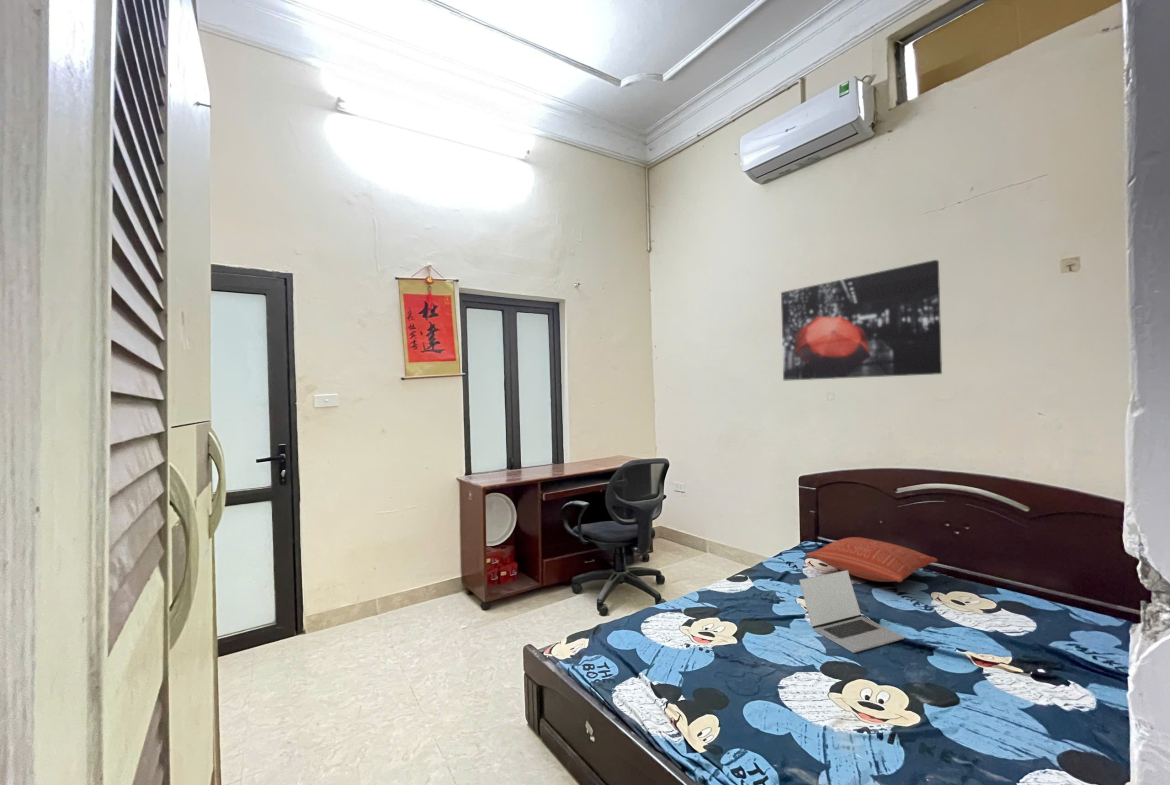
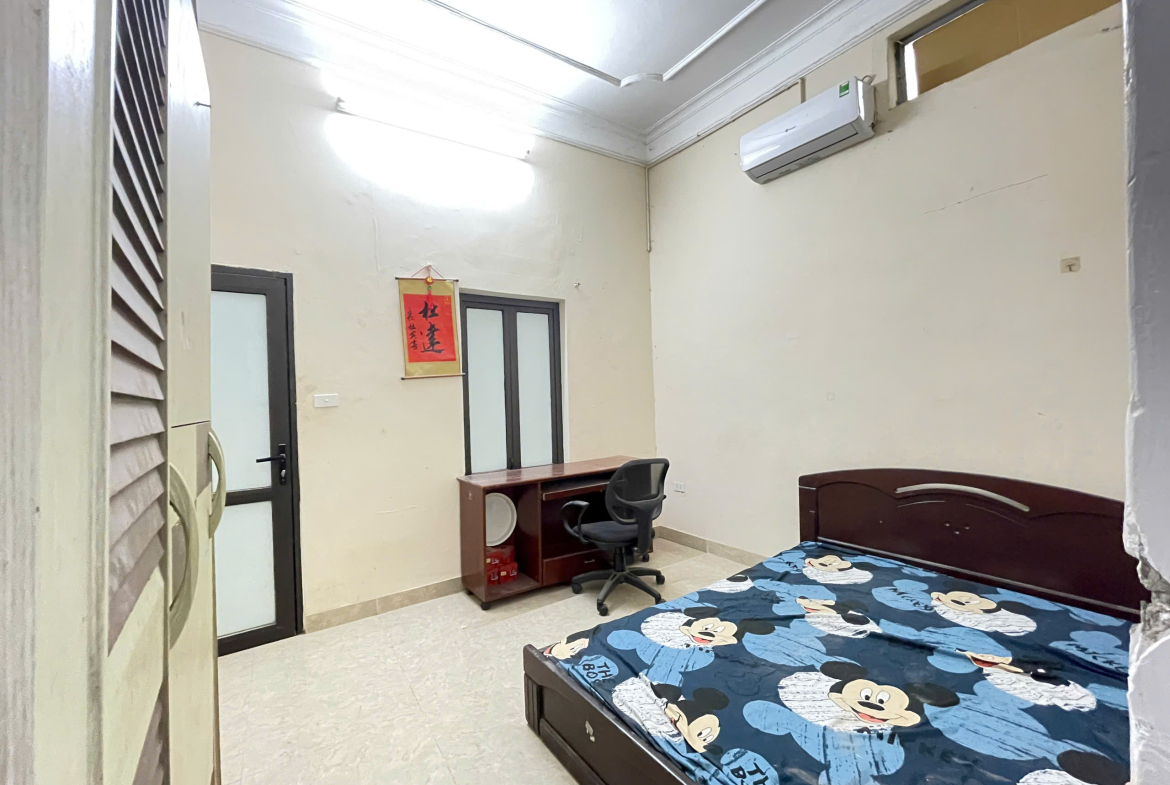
- laptop (849, 608)
- pillow (870, 557)
- wall art (851, 328)
